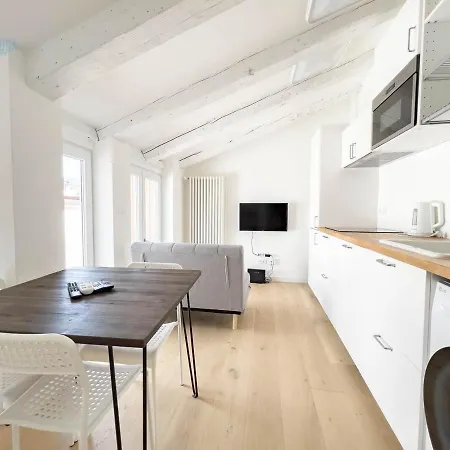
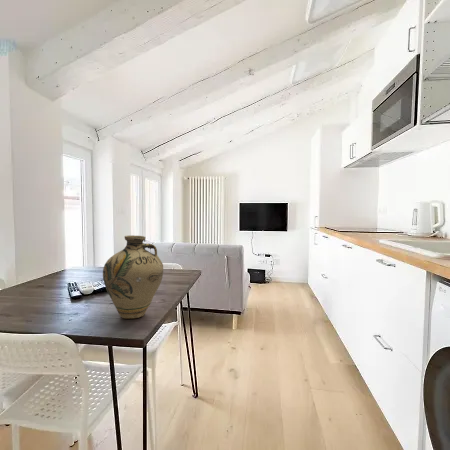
+ jug (134, 275)
